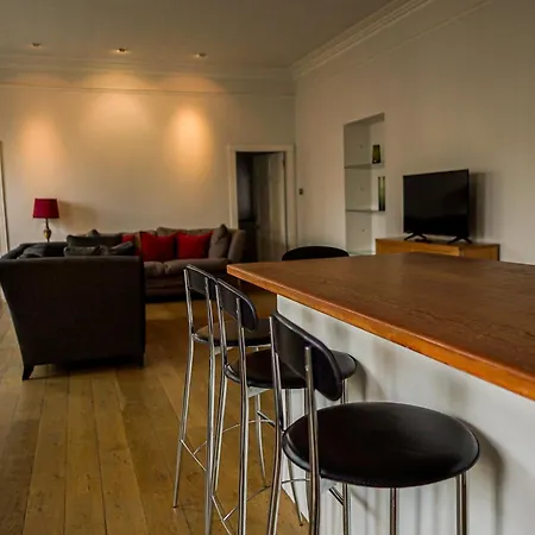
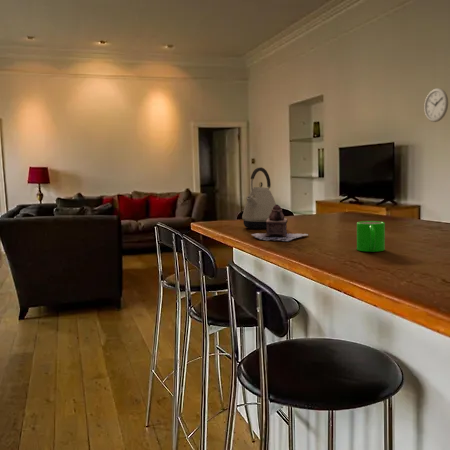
+ wall clock (435, 105)
+ kettle (259, 197)
+ teapot (276, 221)
+ mug (371, 237)
